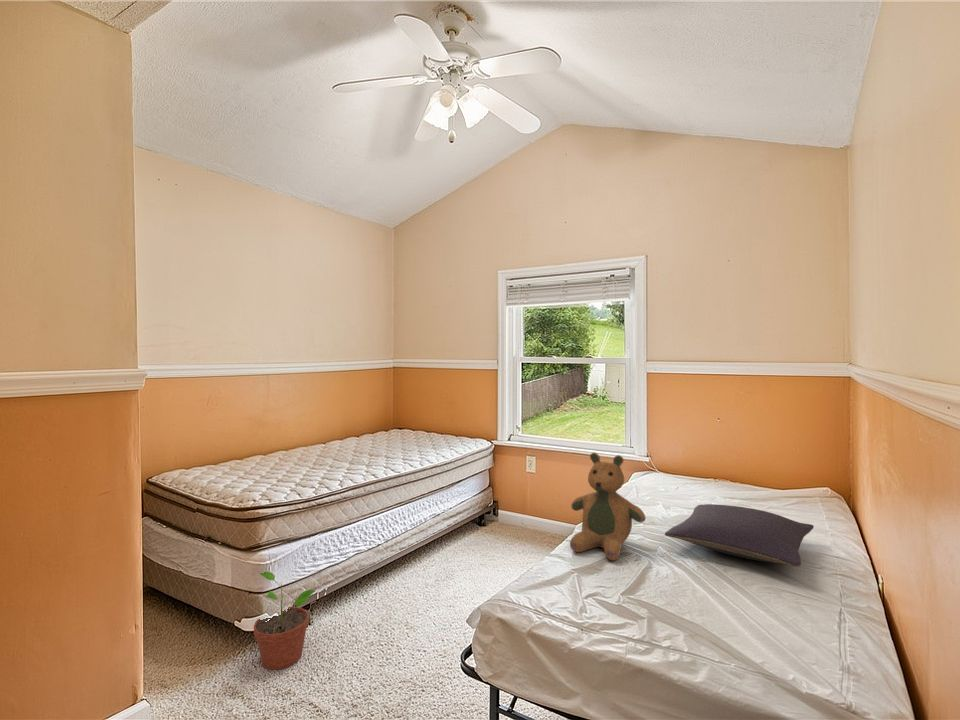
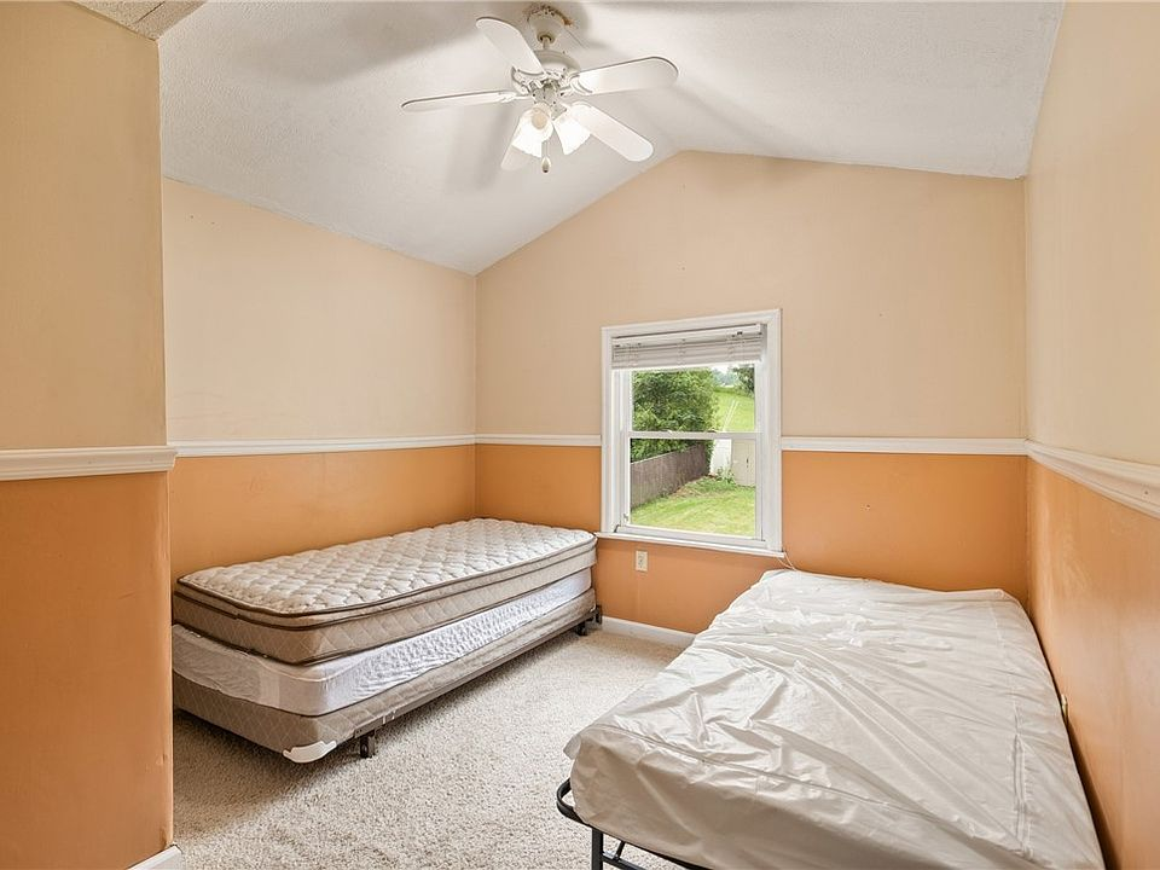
- teddy bear (602, 502)
- pillow (740, 530)
- potted plant (281, 614)
